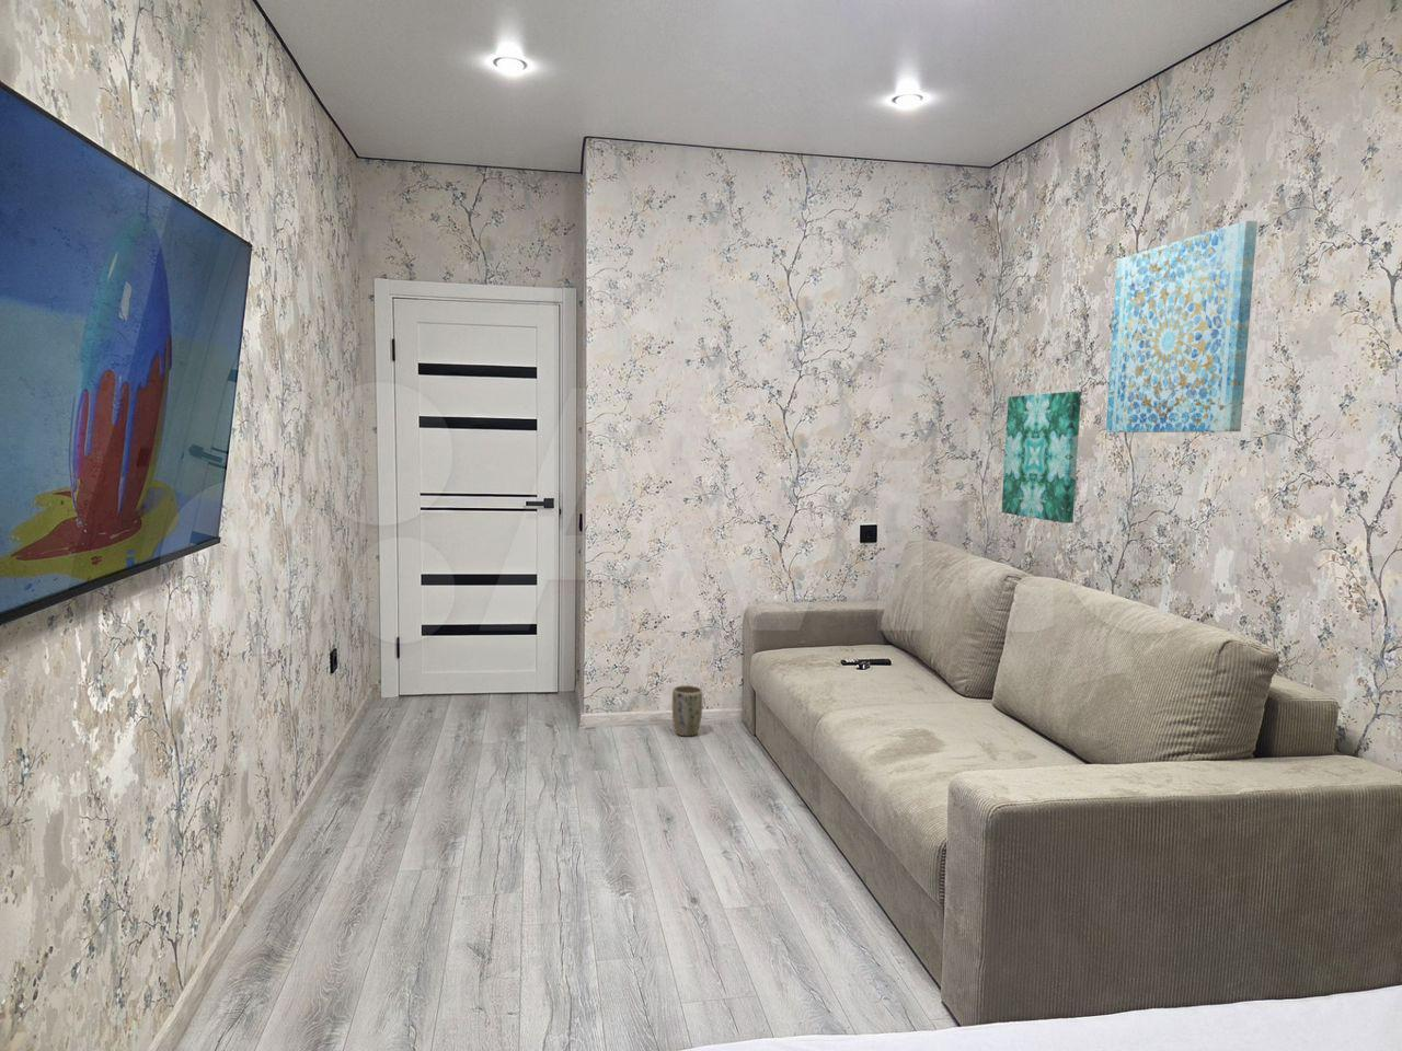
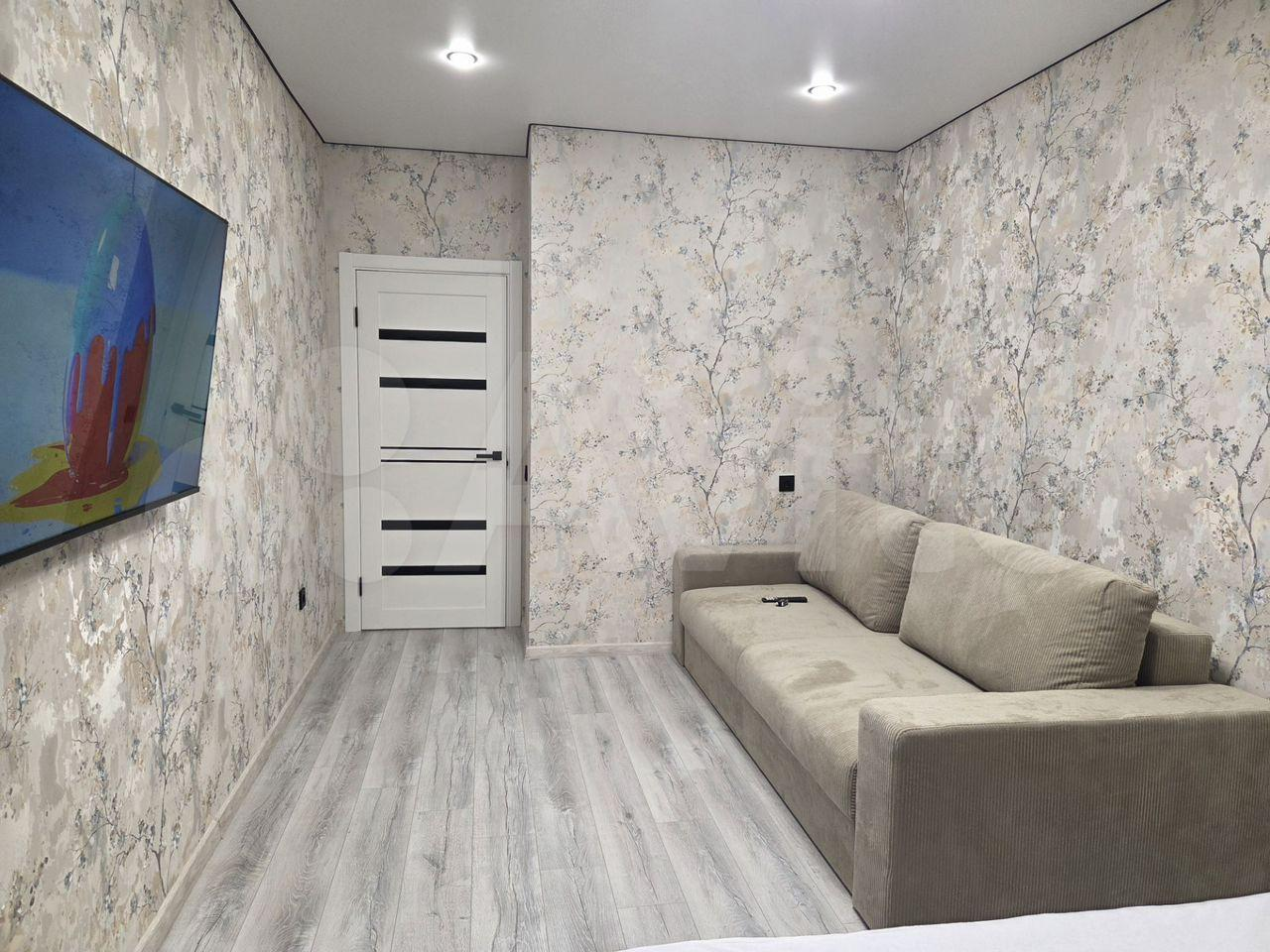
- wall art (1173, 337)
- plant pot (687, 711)
- wall art (1039, 456)
